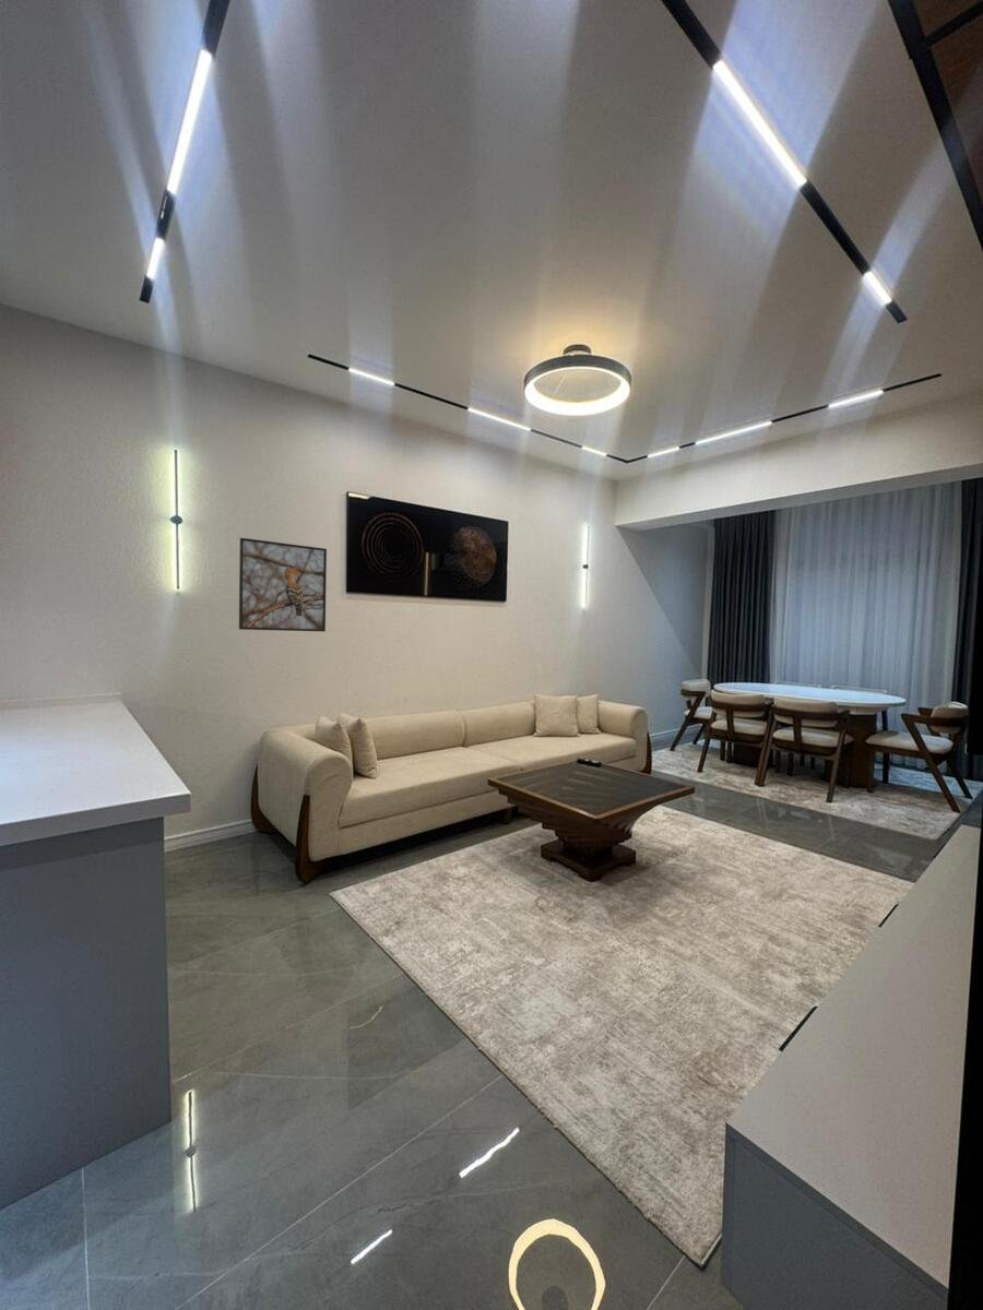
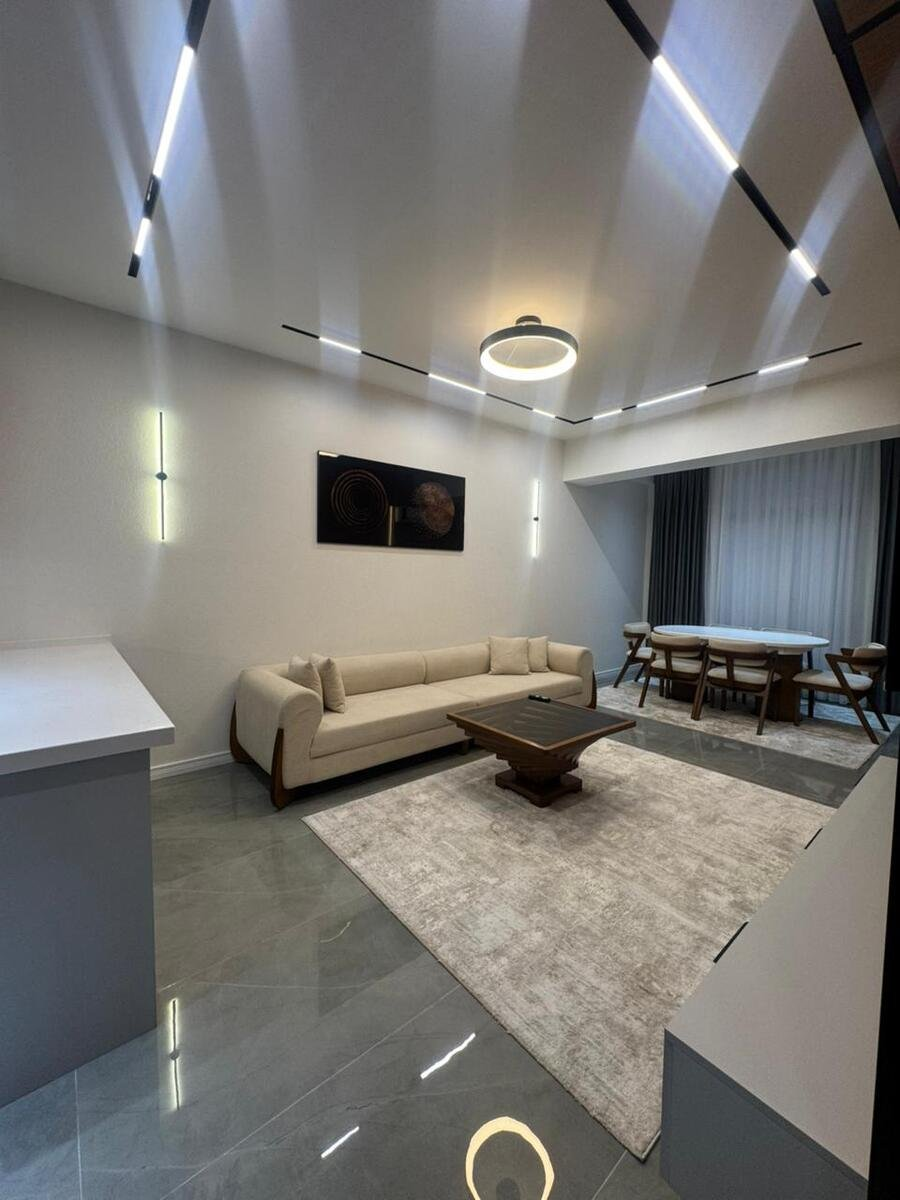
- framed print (284, 586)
